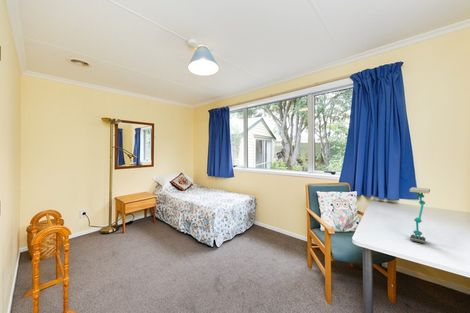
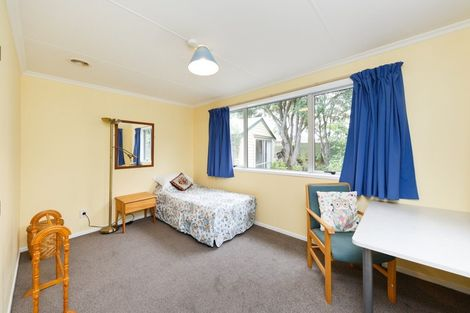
- desk lamp (419, 213)
